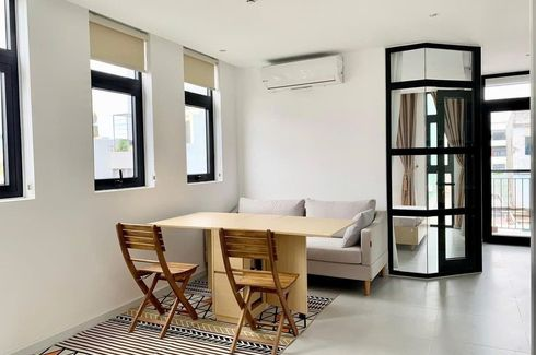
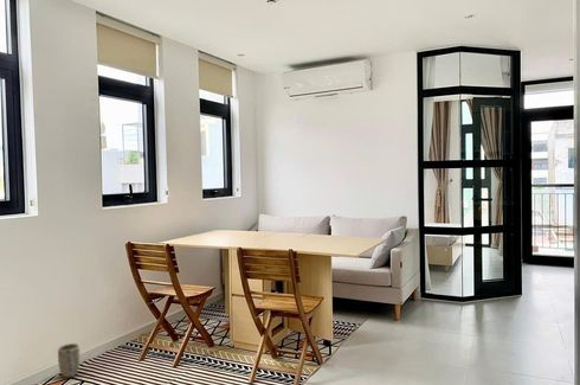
+ plant pot (69, 360)
